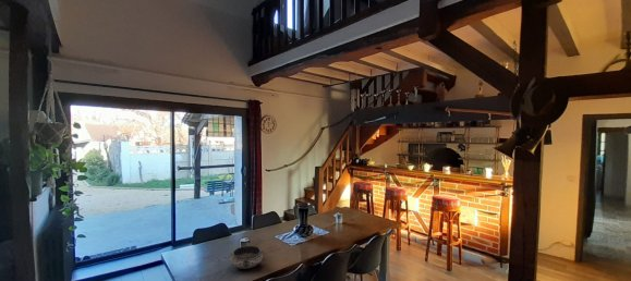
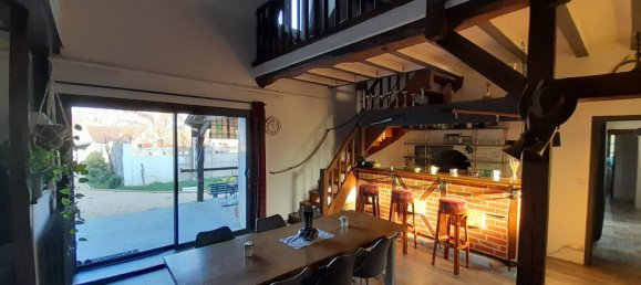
- bowl (246, 257)
